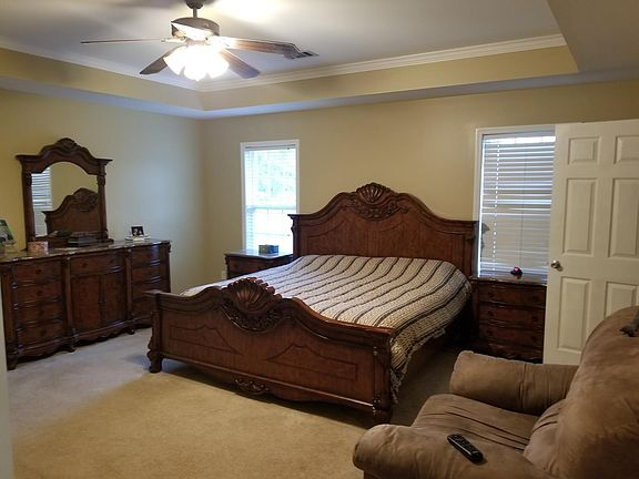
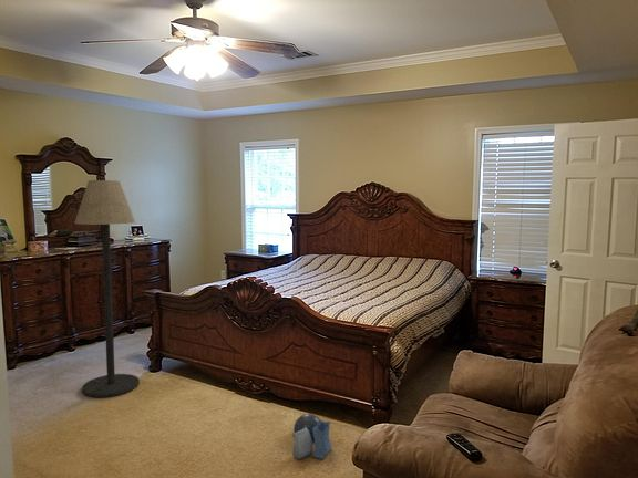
+ shopping bag (309, 430)
+ floor lamp (107, 285)
